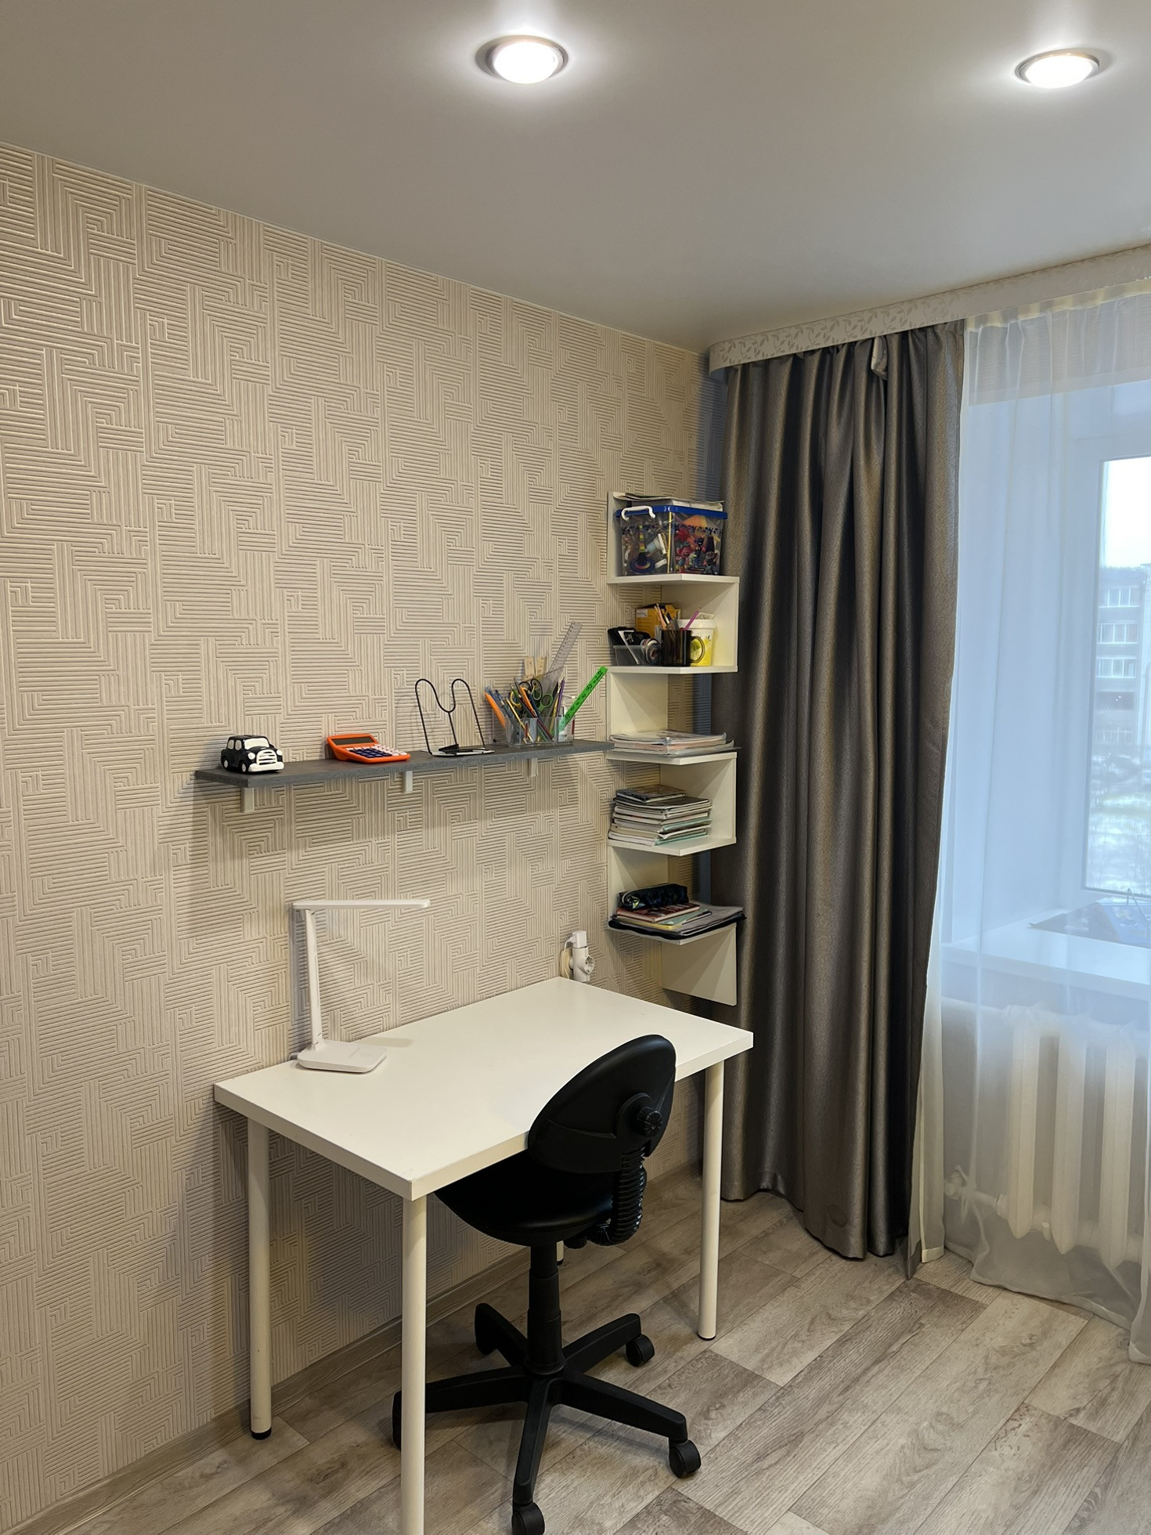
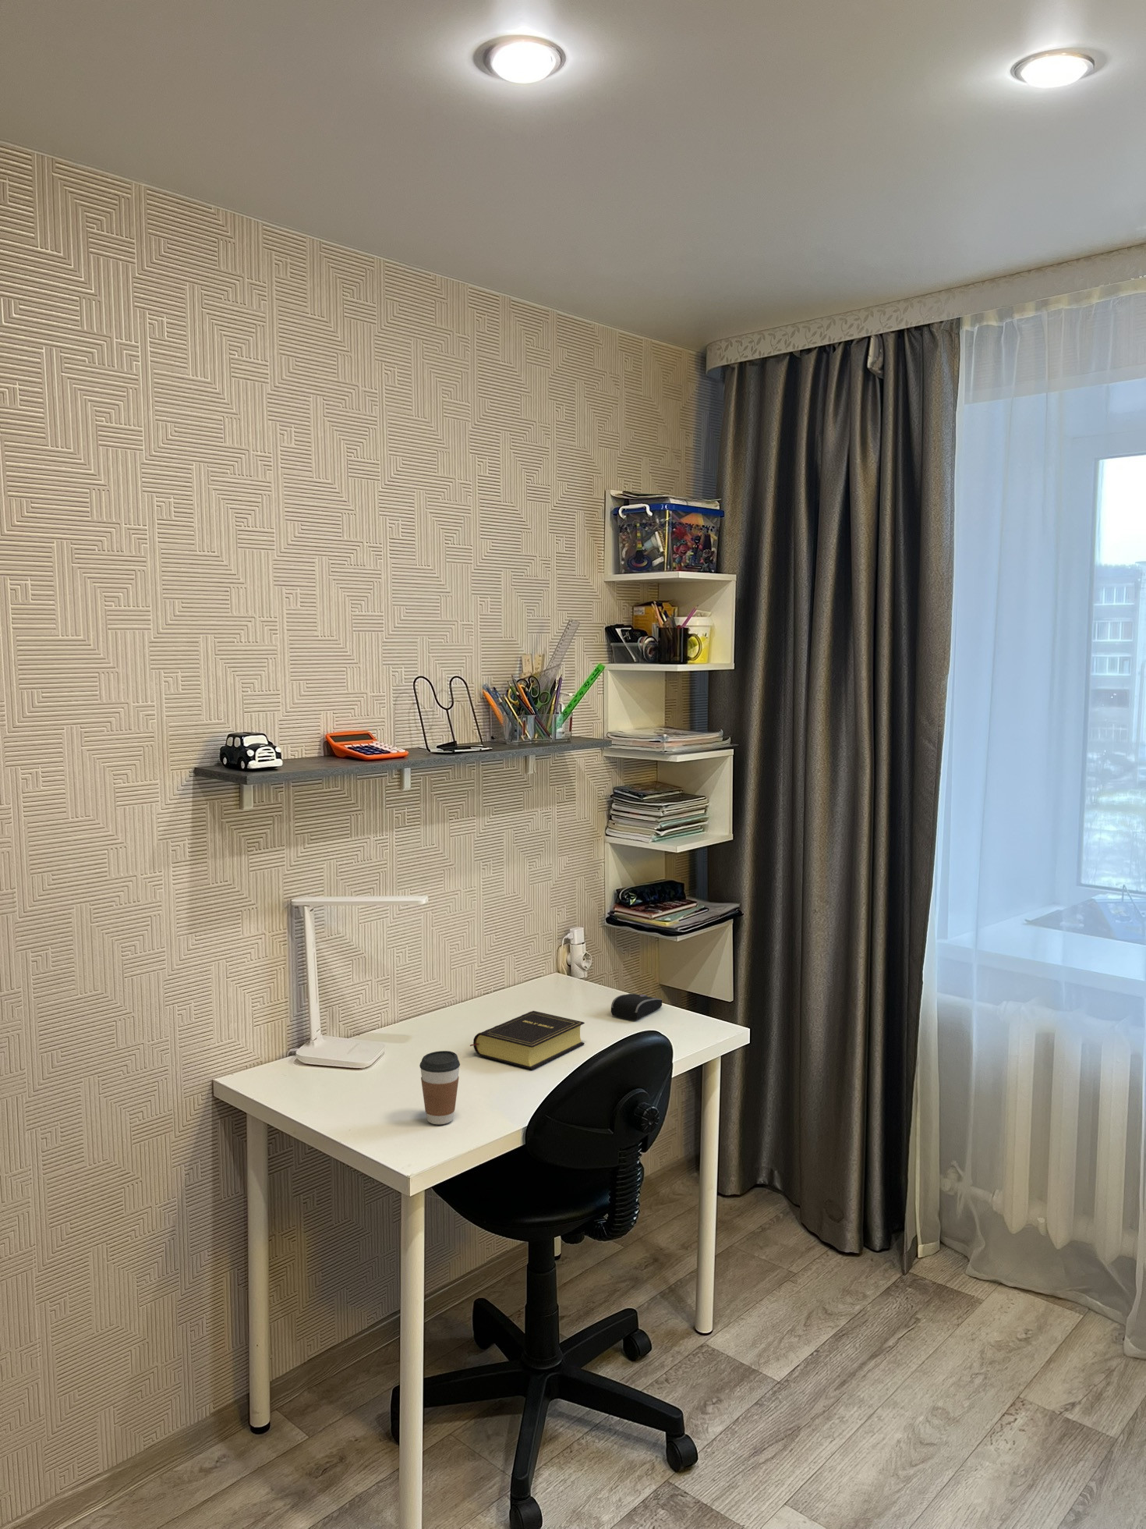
+ computer mouse (637, 1004)
+ coffee cup (439, 1087)
+ book (527, 1038)
